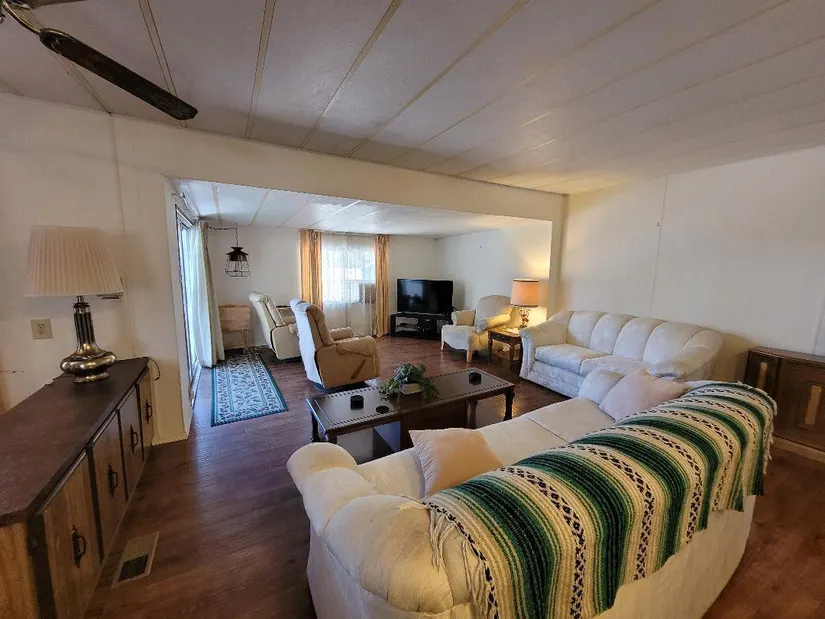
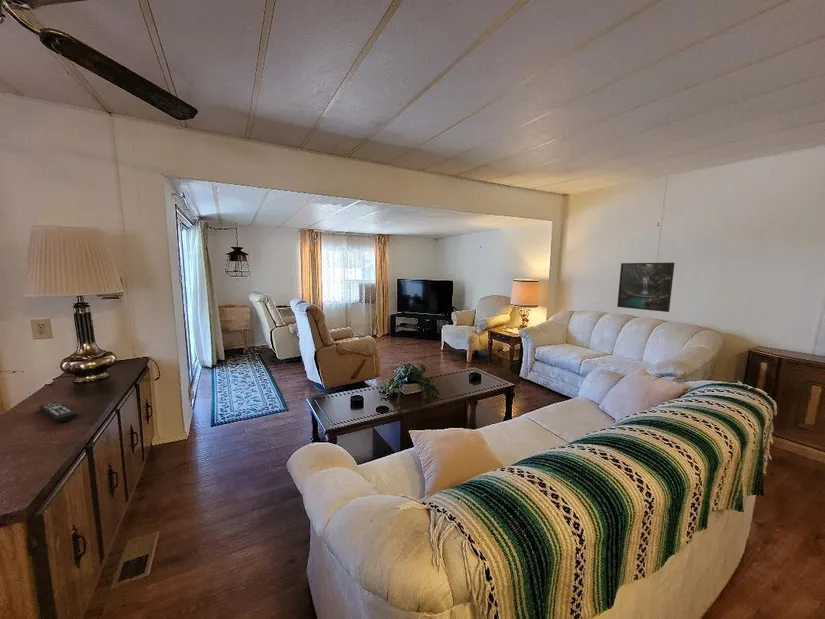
+ remote control (58, 411)
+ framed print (643, 286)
